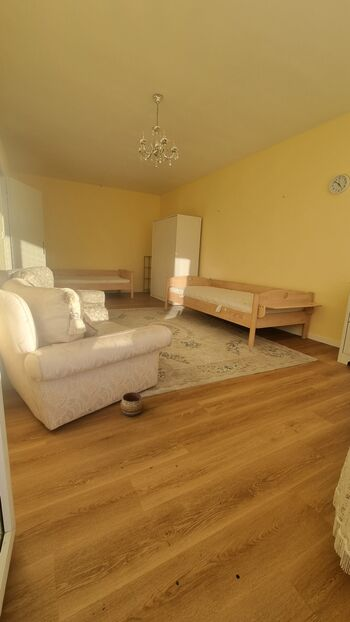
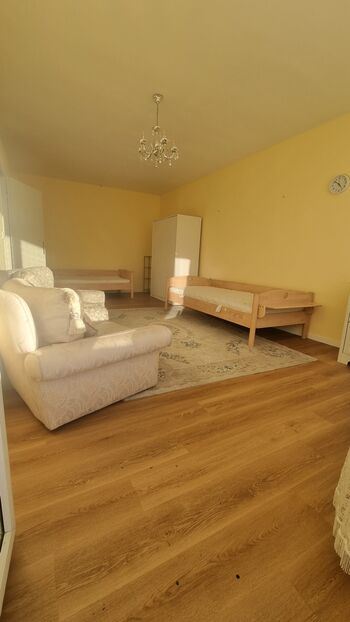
- decorative bowl (131, 403)
